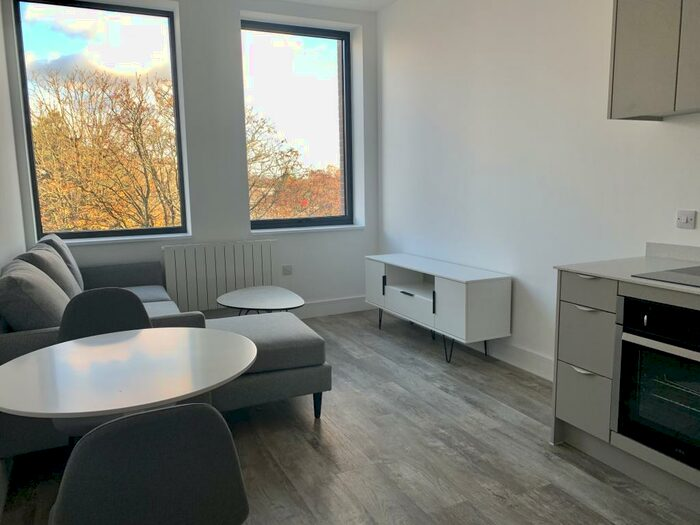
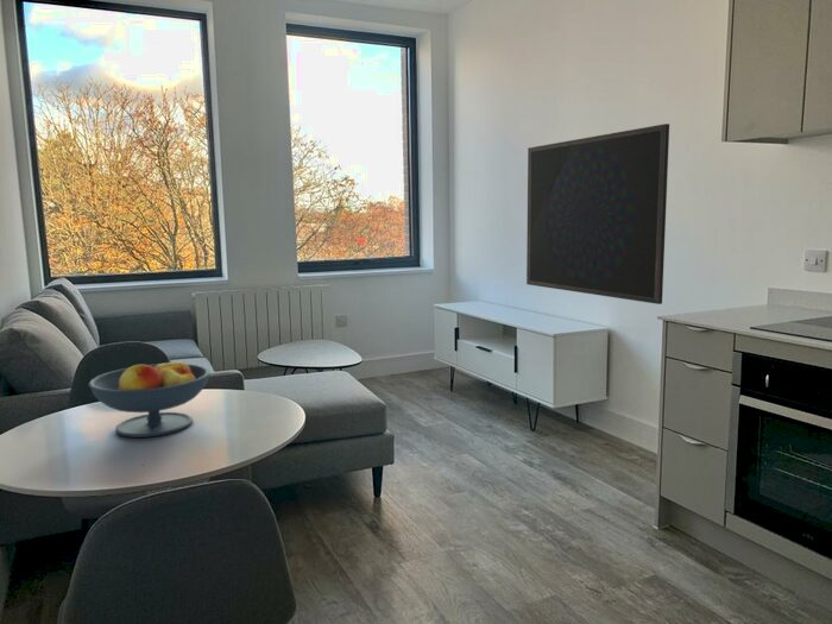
+ television (586, 216)
+ fruit bowl (152, 392)
